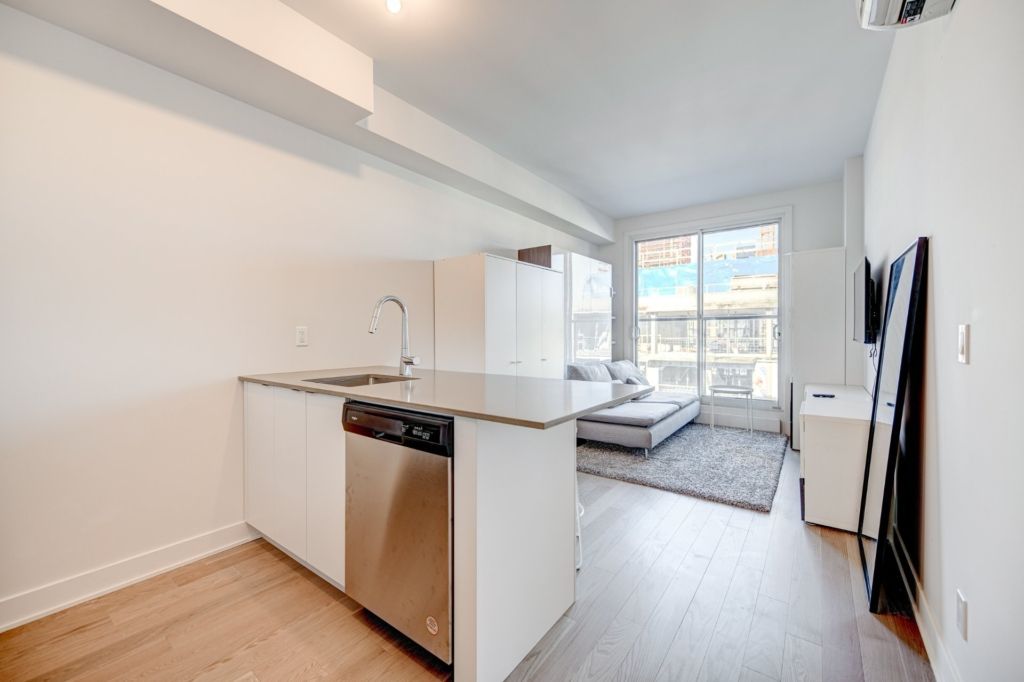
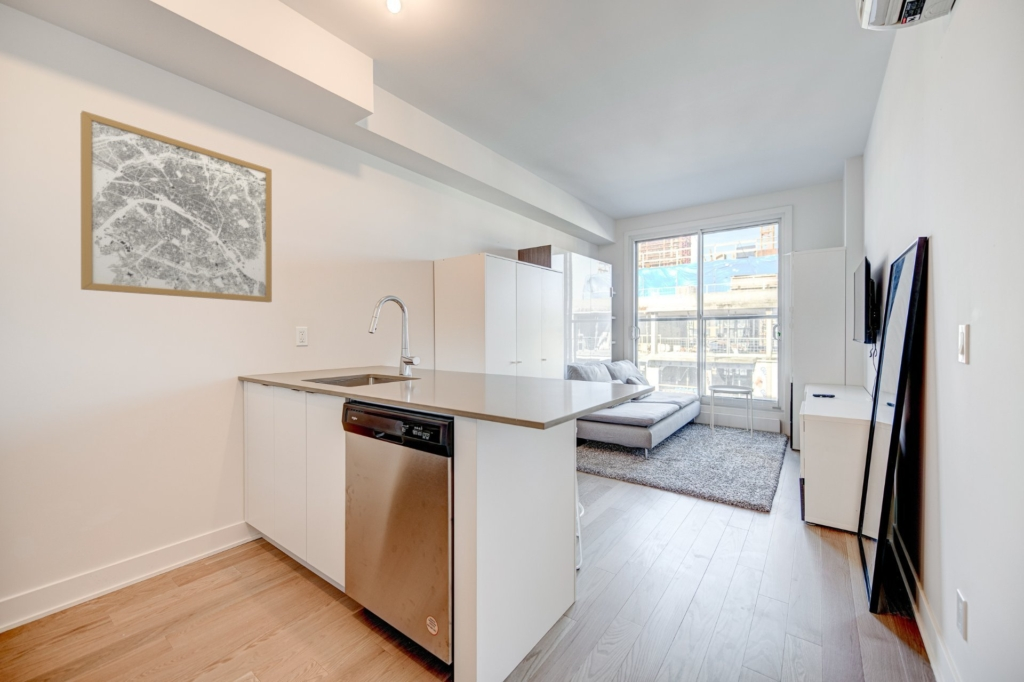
+ wall art (189, 220)
